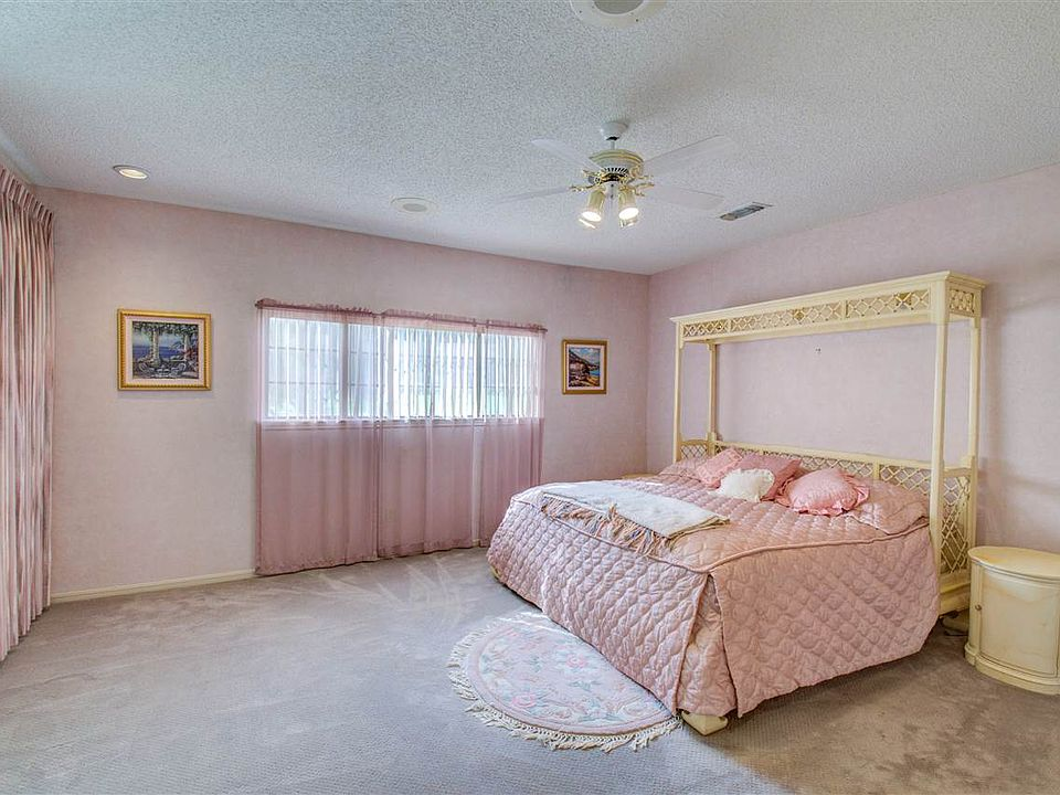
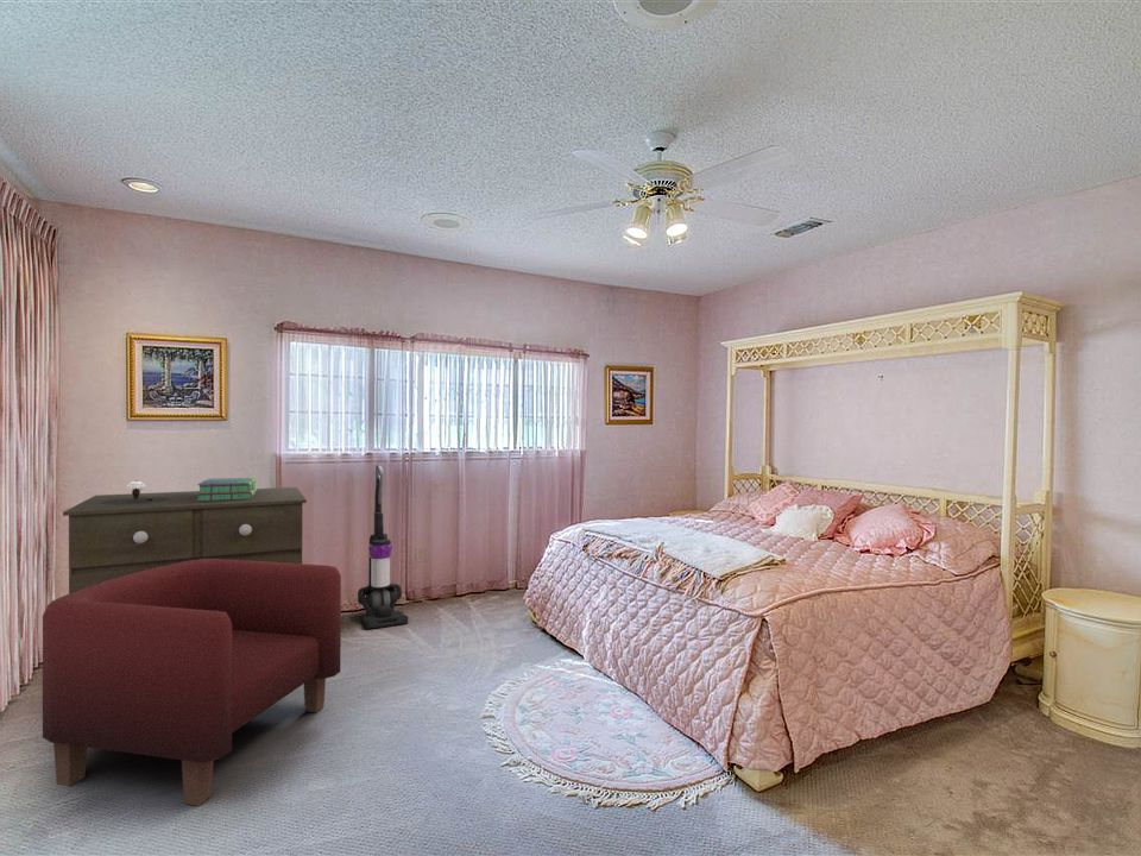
+ stack of books (228, 487)
+ vacuum cleaner (382, 542)
+ armchair (200, 660)
+ table lamp (135, 490)
+ dresser (197, 559)
